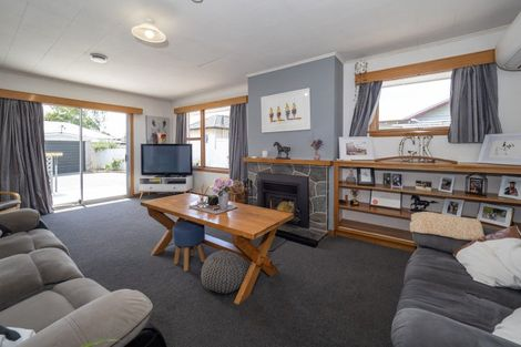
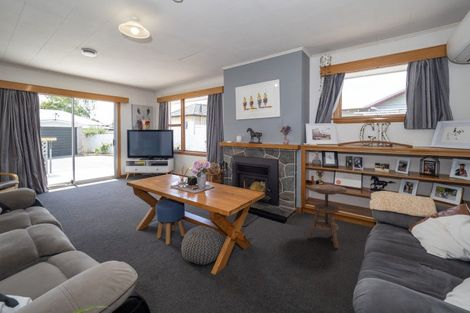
+ side table (326, 213)
